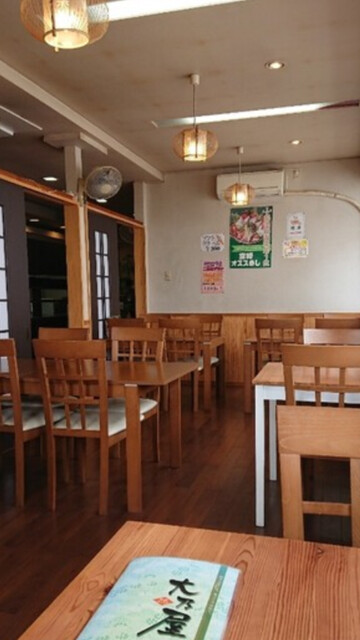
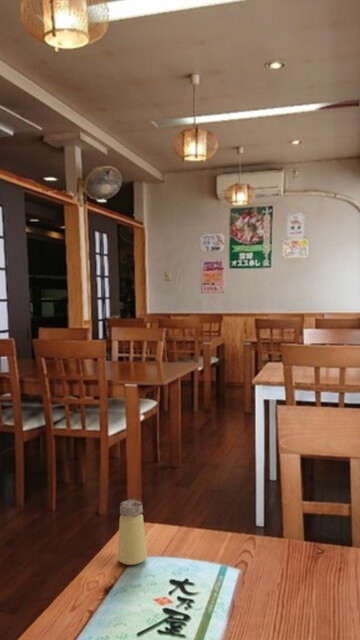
+ saltshaker (131, 530)
